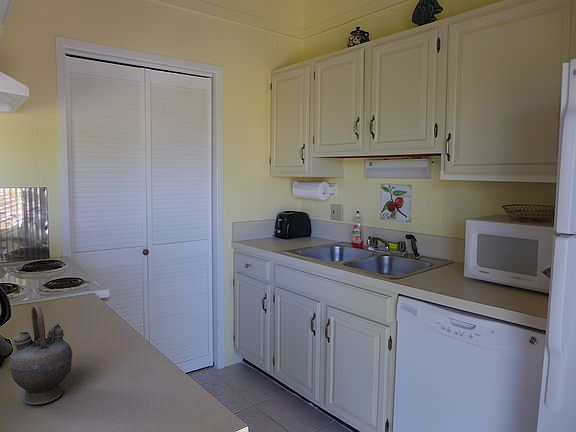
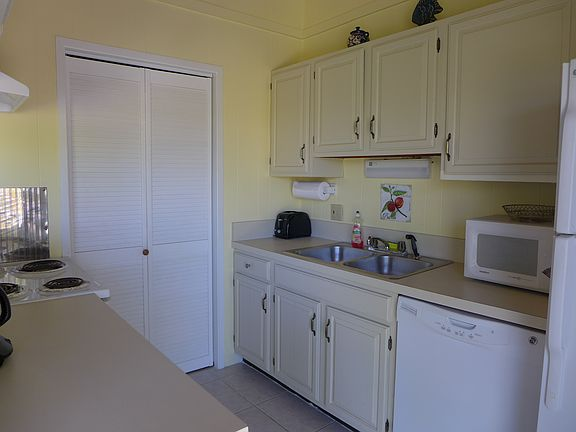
- teapot (40, 349)
